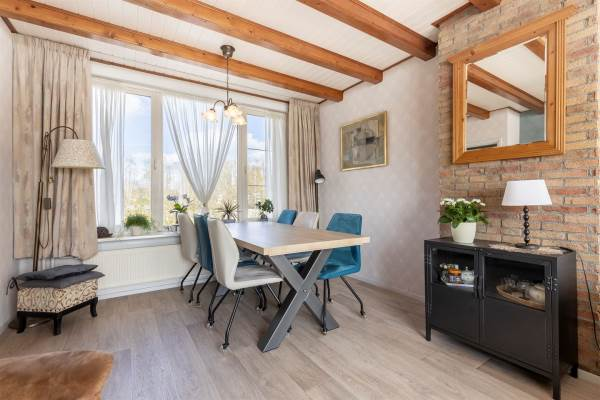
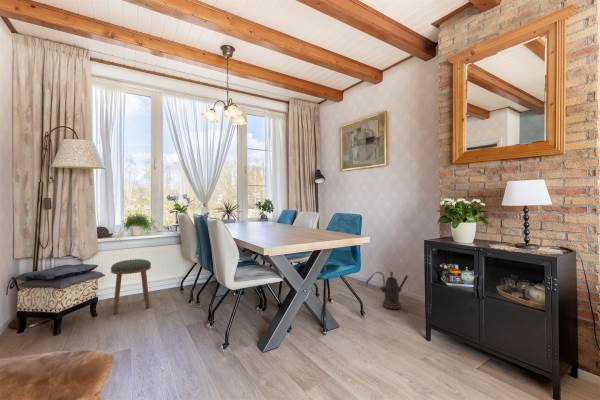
+ stool (131, 273)
+ watering can (387, 289)
